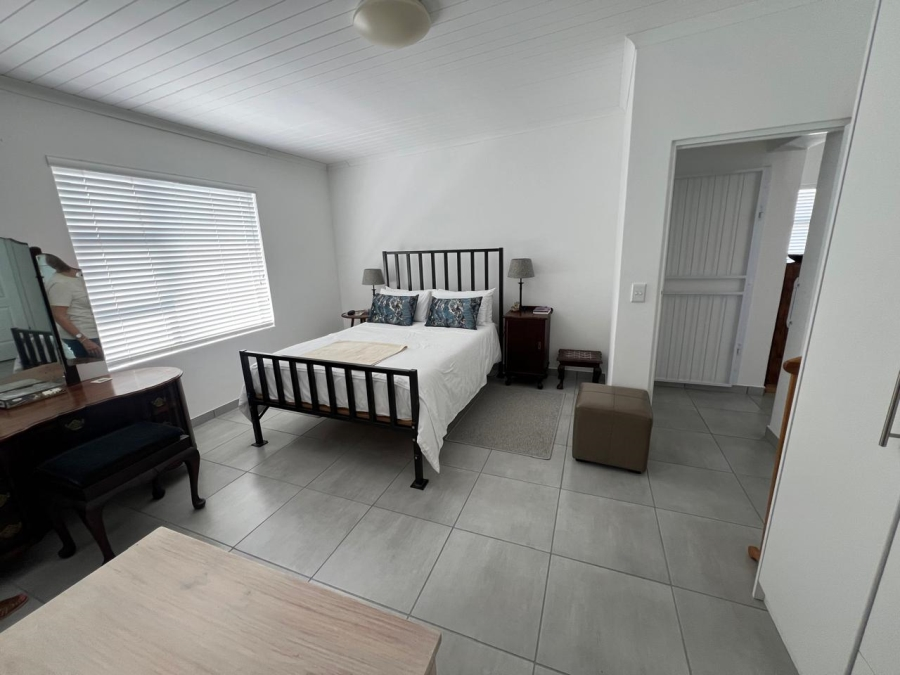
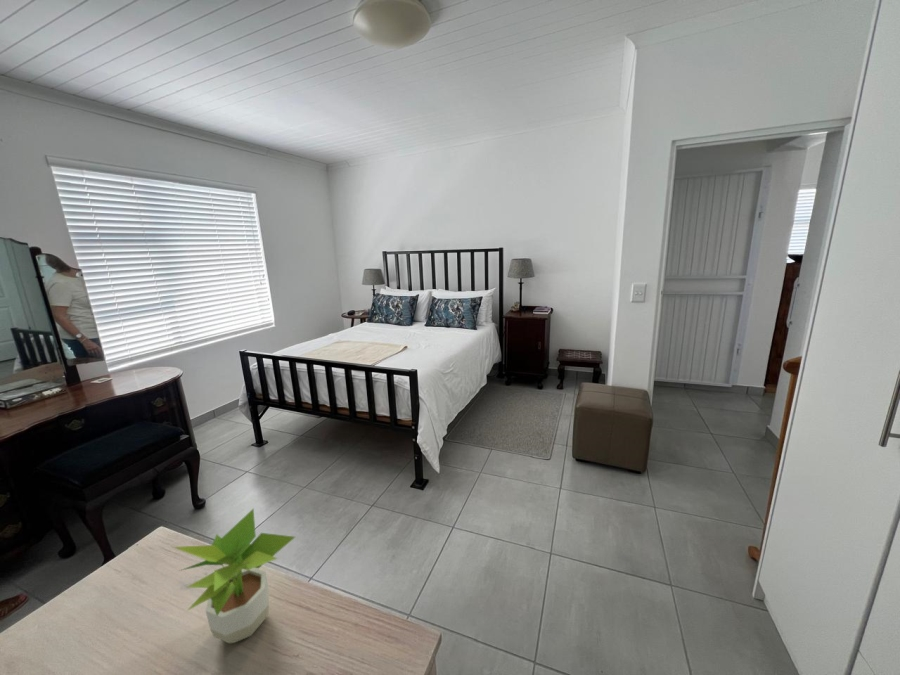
+ potted plant (245, 577)
